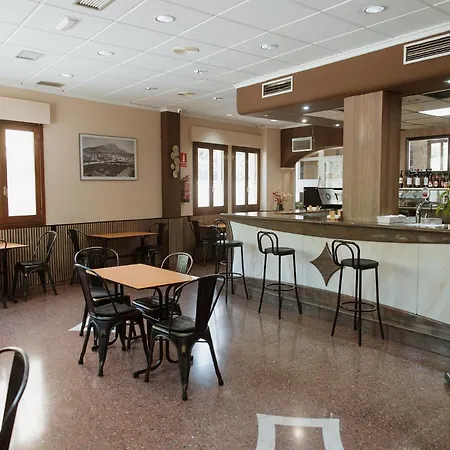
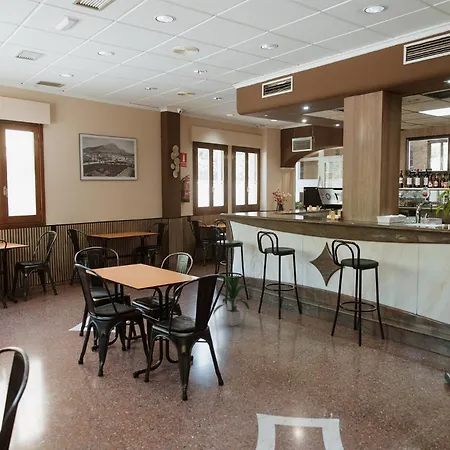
+ indoor plant (231, 298)
